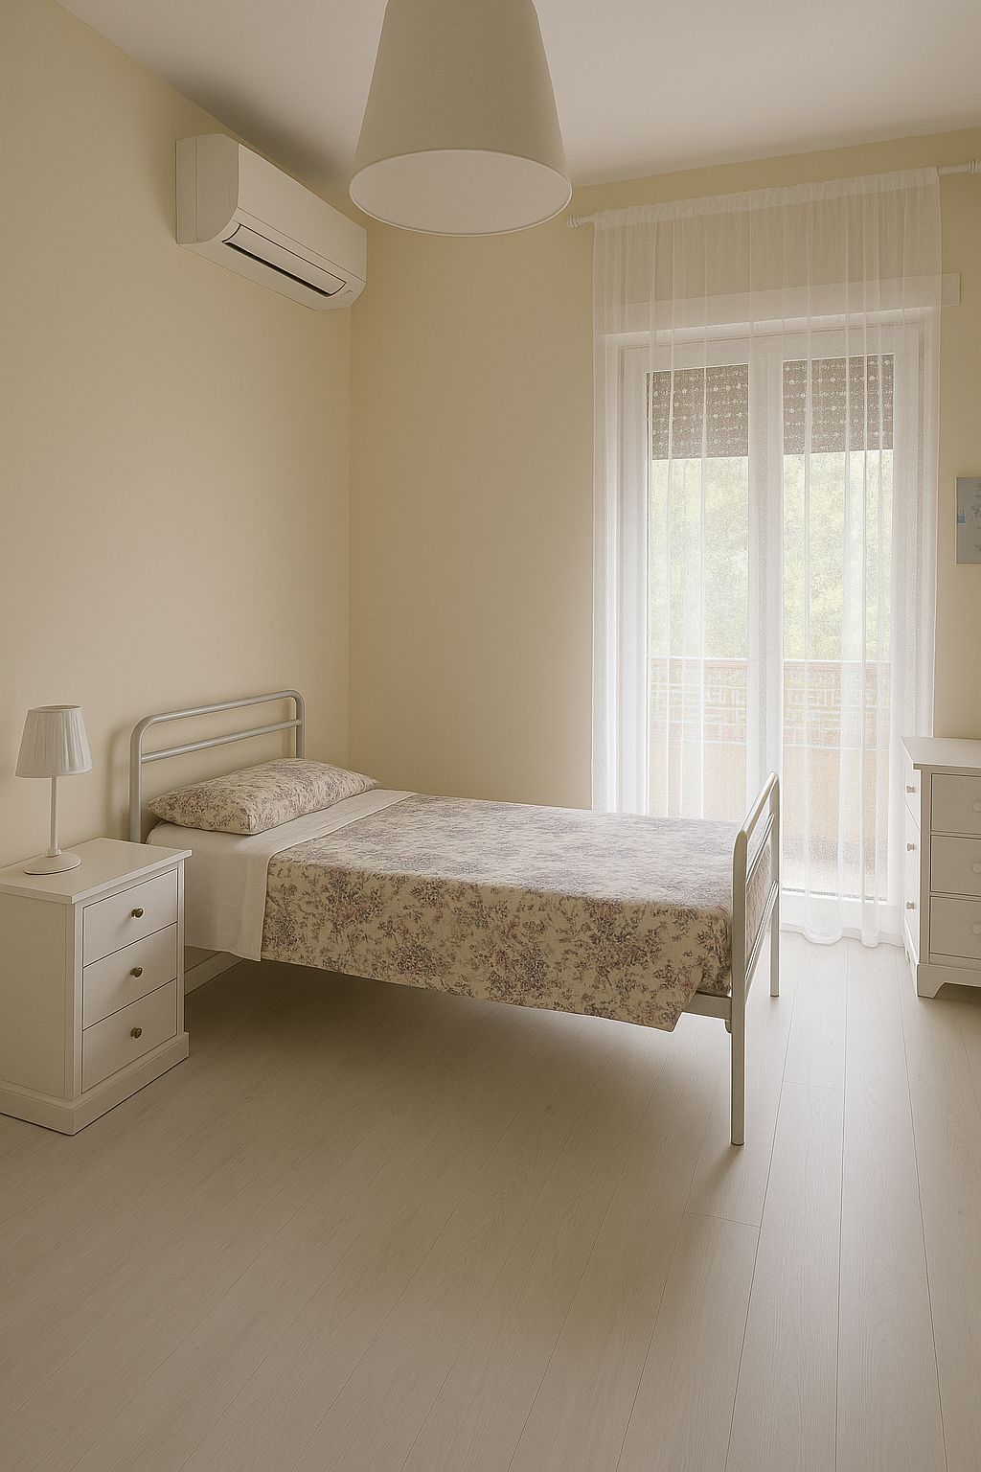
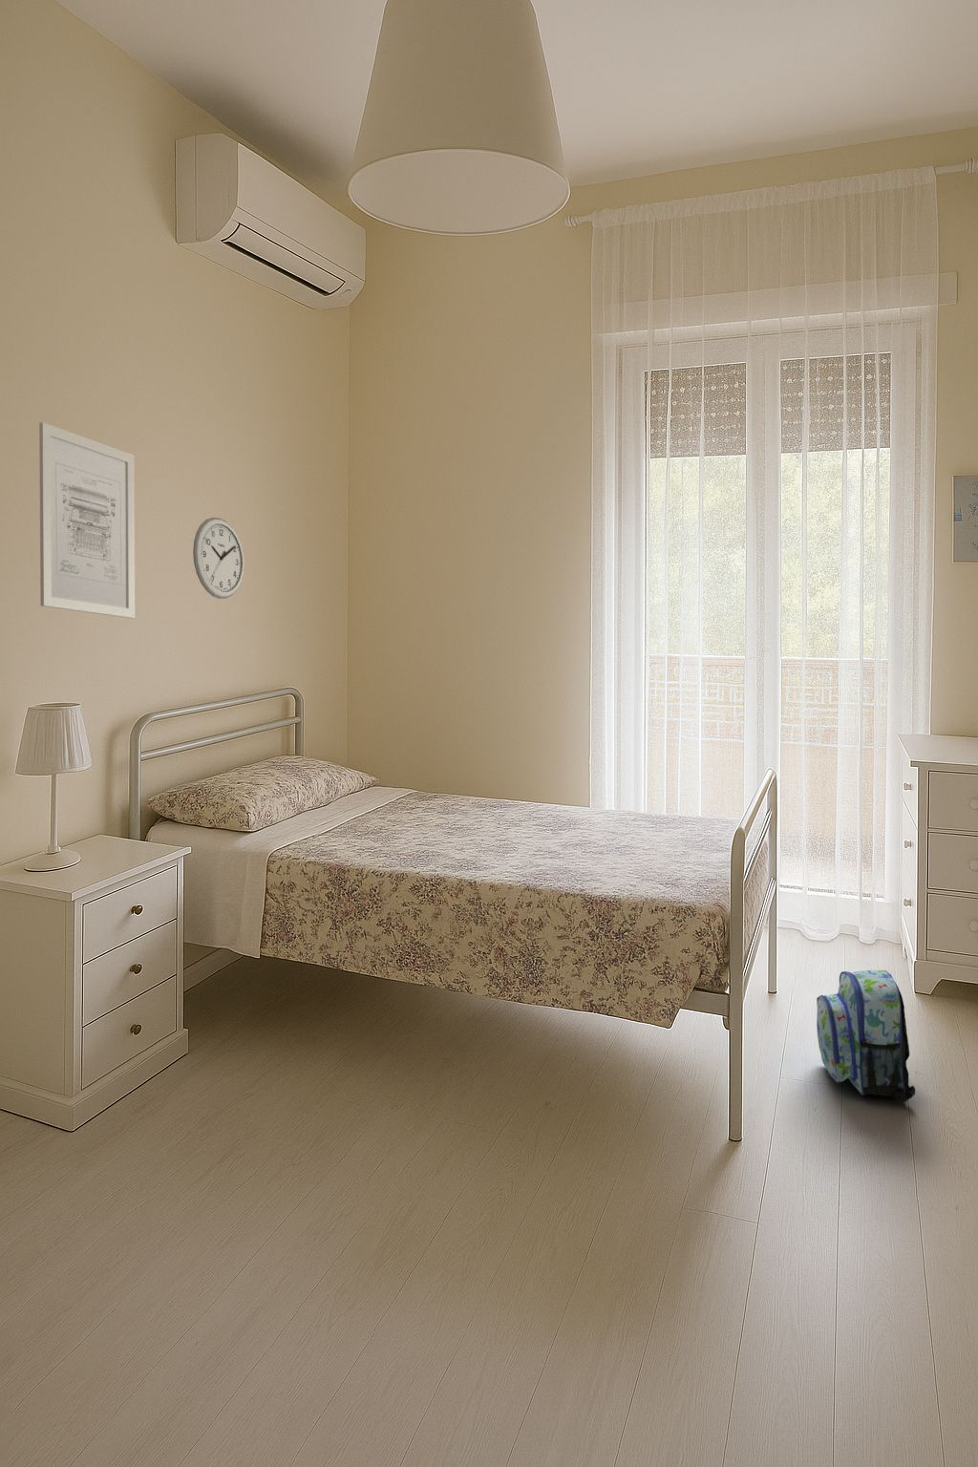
+ wall art (90, 526)
+ backpack (860, 1027)
+ wall clock (220, 558)
